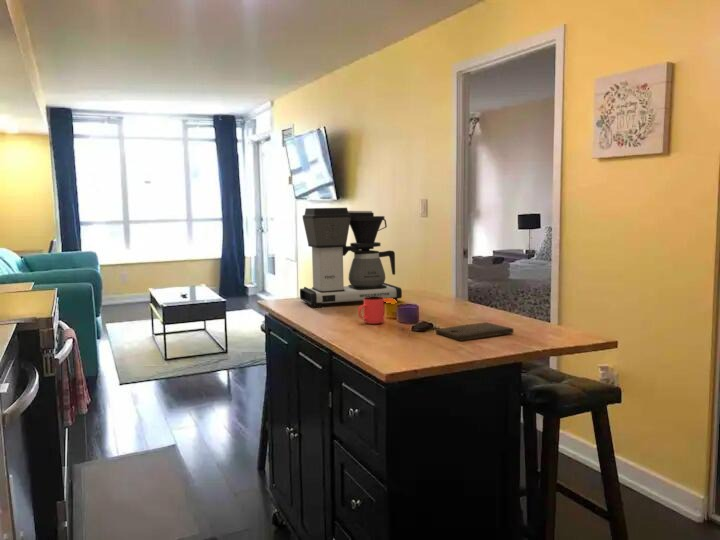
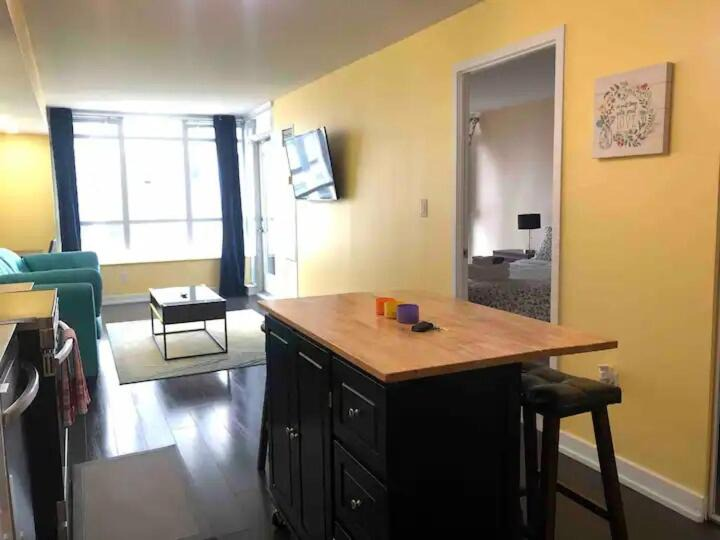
- cup (370, 310)
- cutting board (474, 330)
- coffee maker (354, 255)
